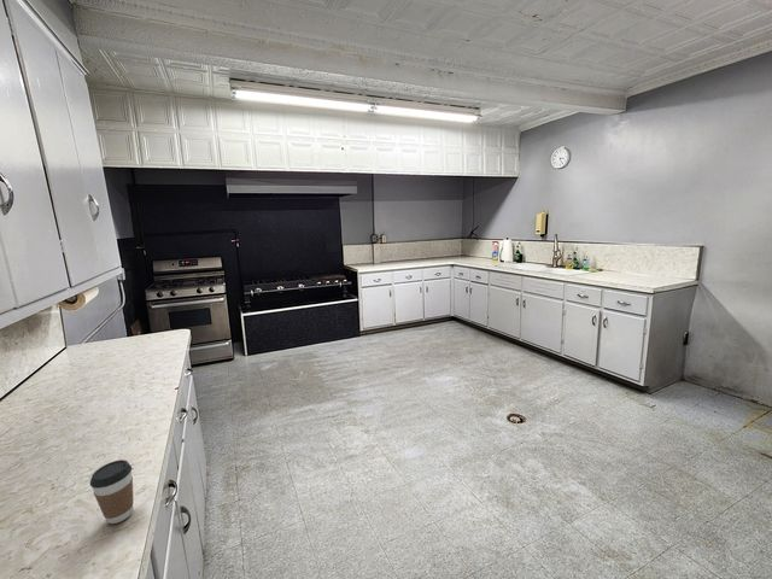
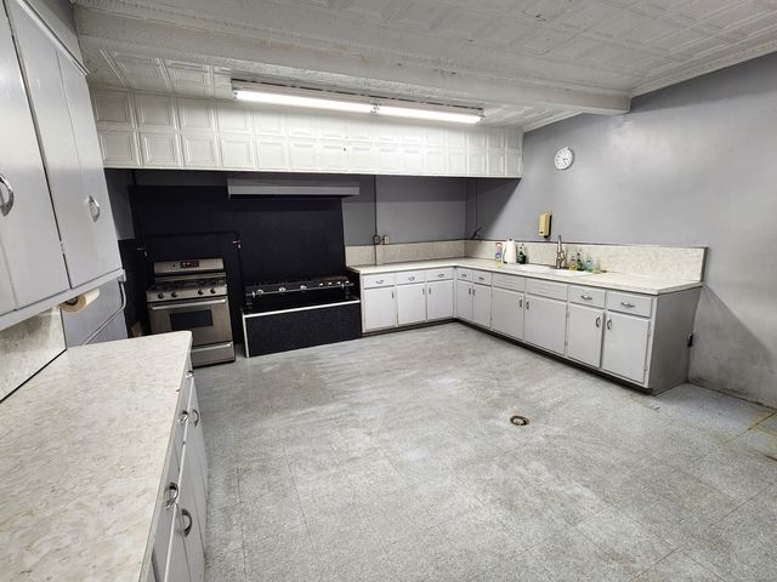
- coffee cup (115, 492)
